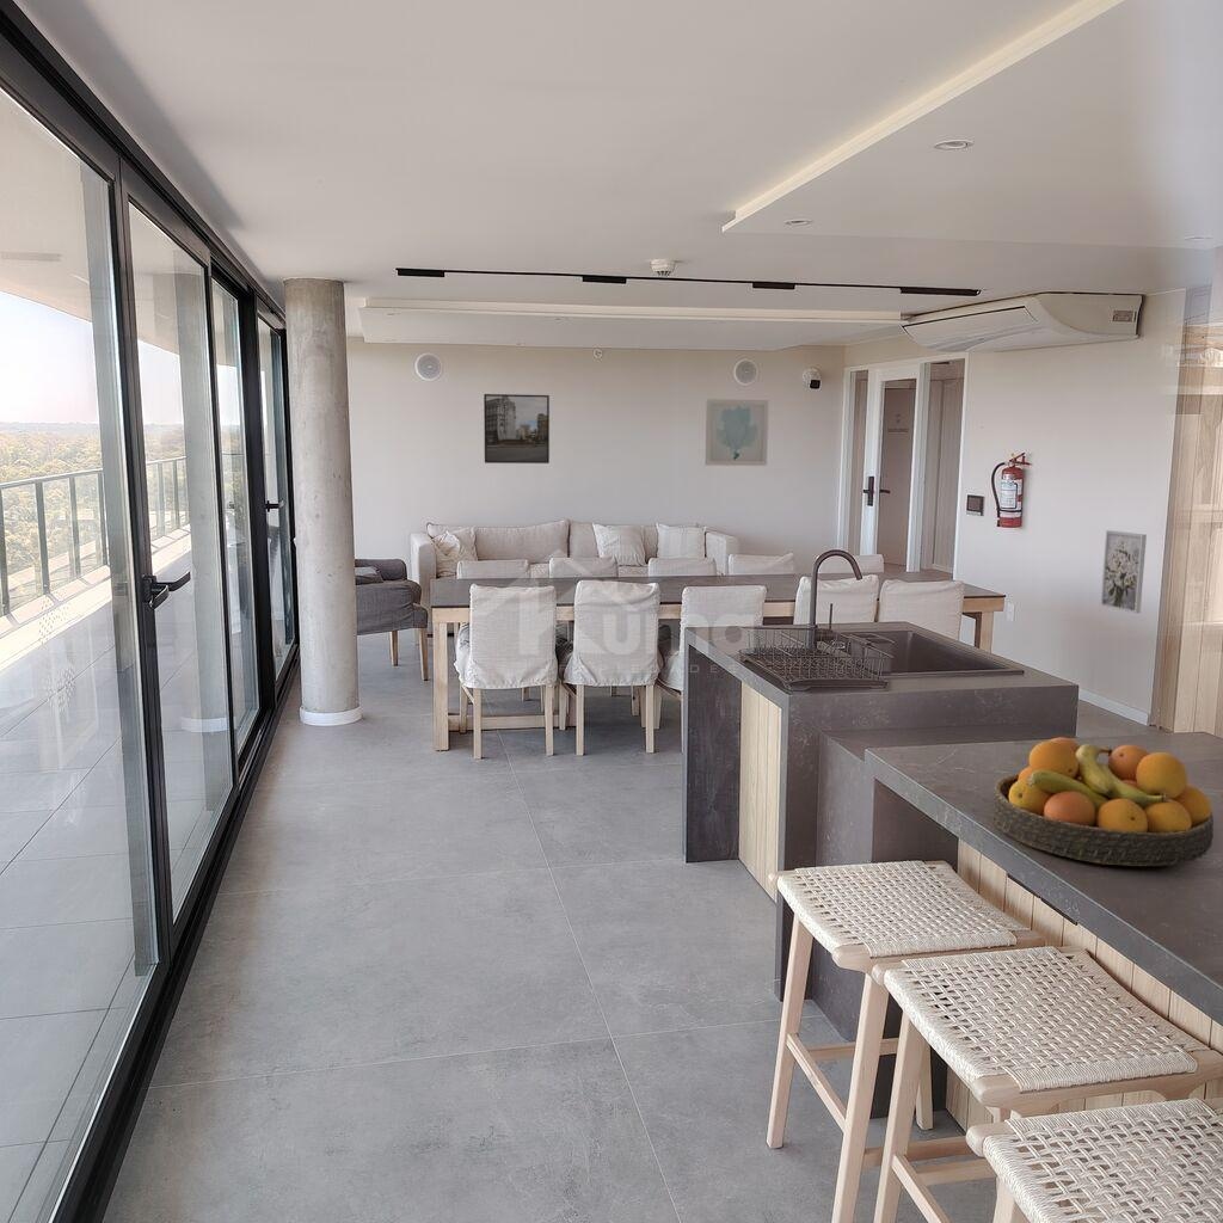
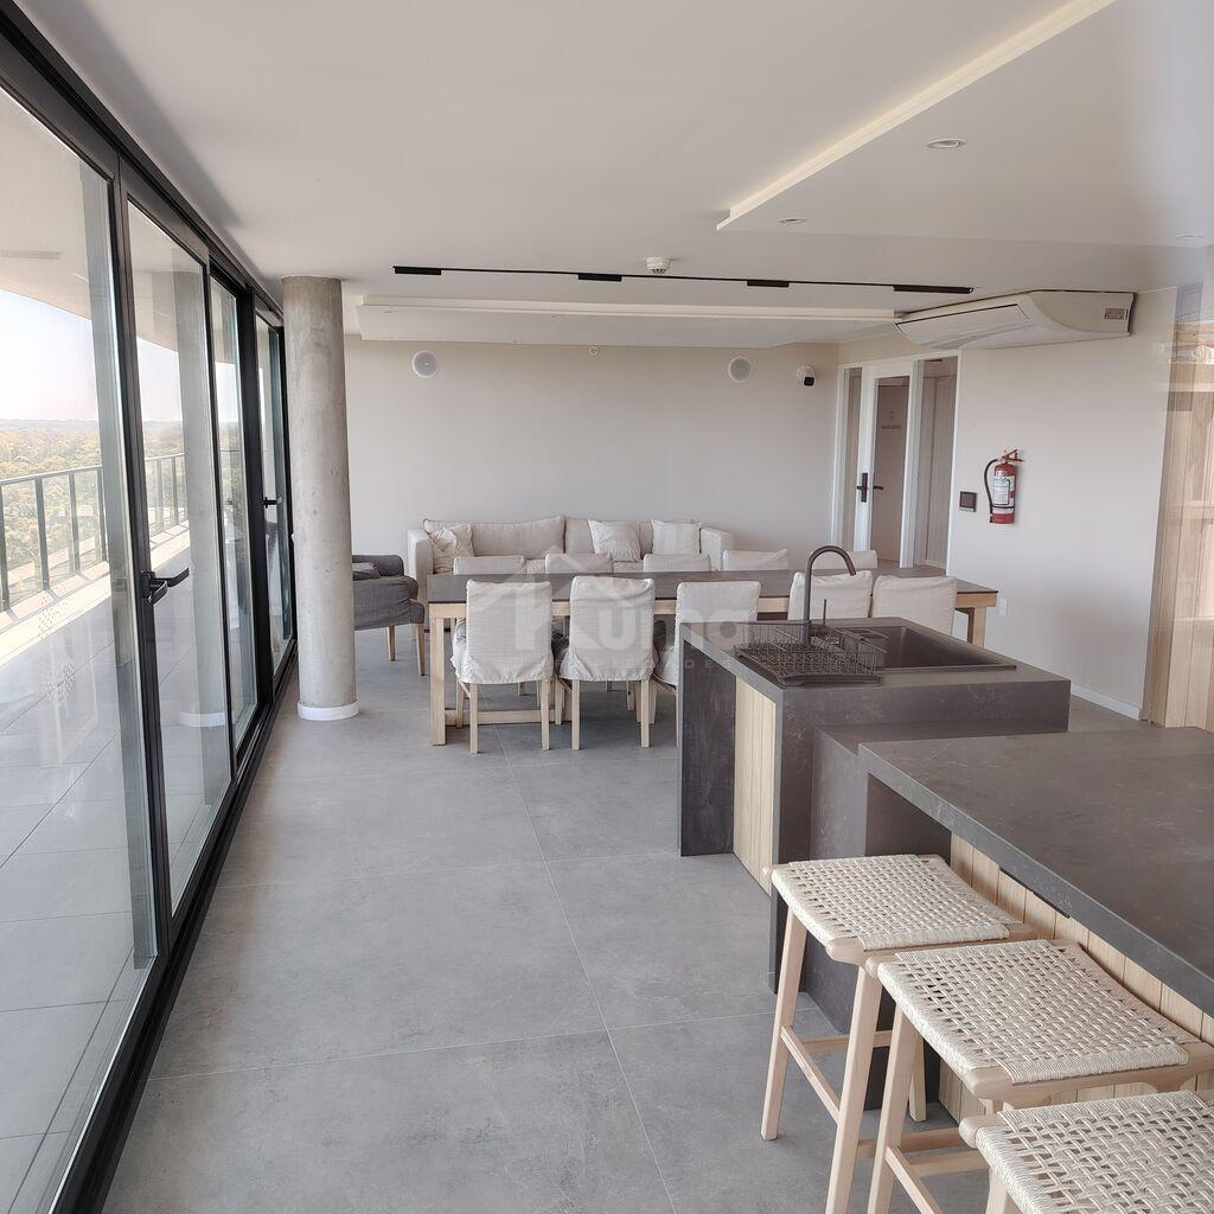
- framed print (516, 429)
- fruit bowl (1100, 786)
- wall art (737, 432)
- wall art (1123, 571)
